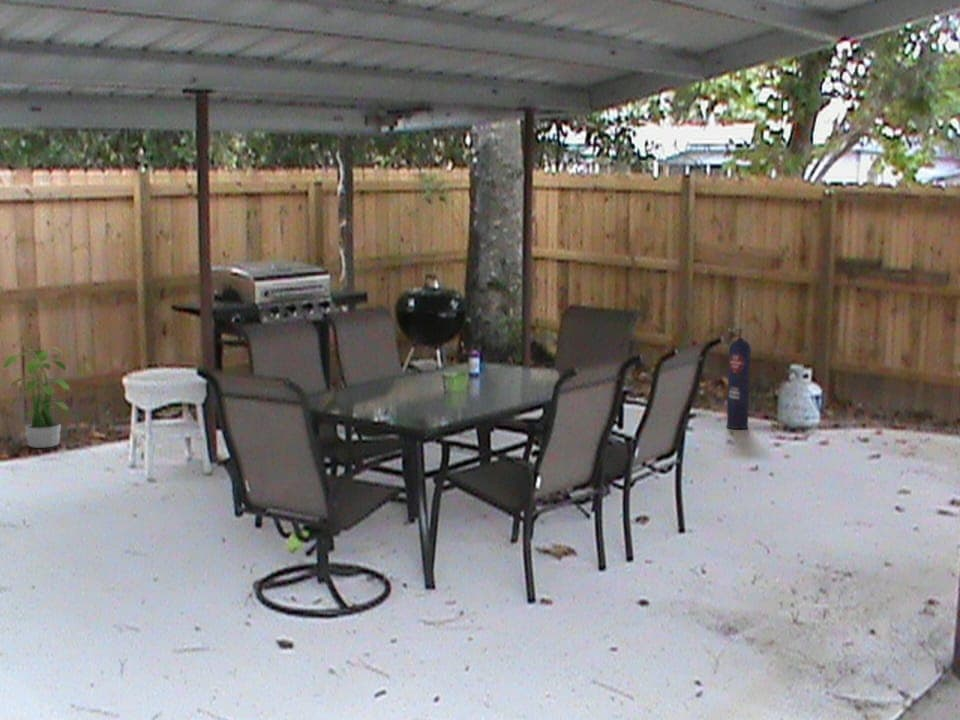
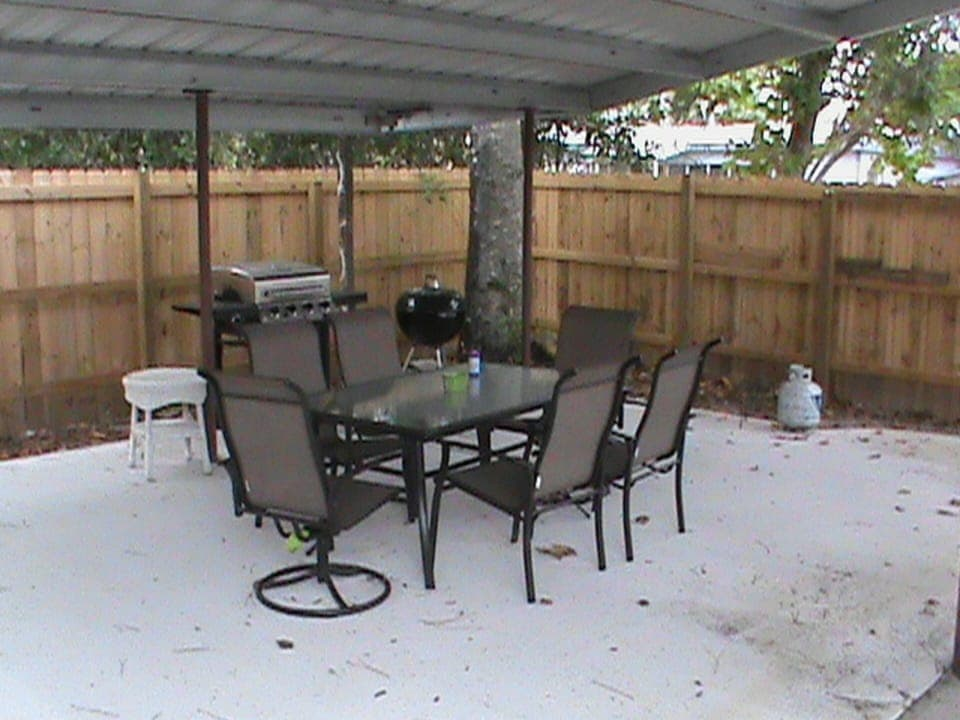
- potted plant (37, 397)
- gas cylinder (737, 377)
